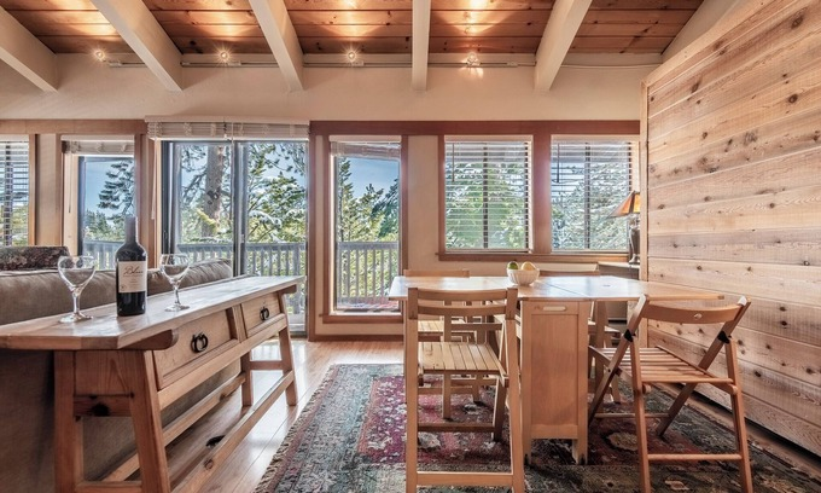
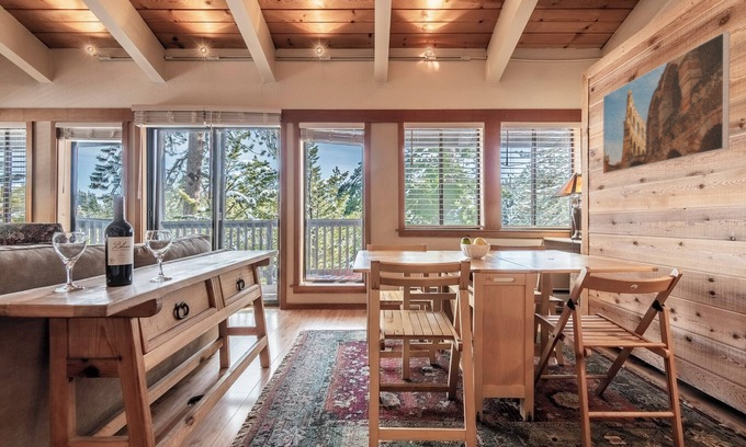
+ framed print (653, 117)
